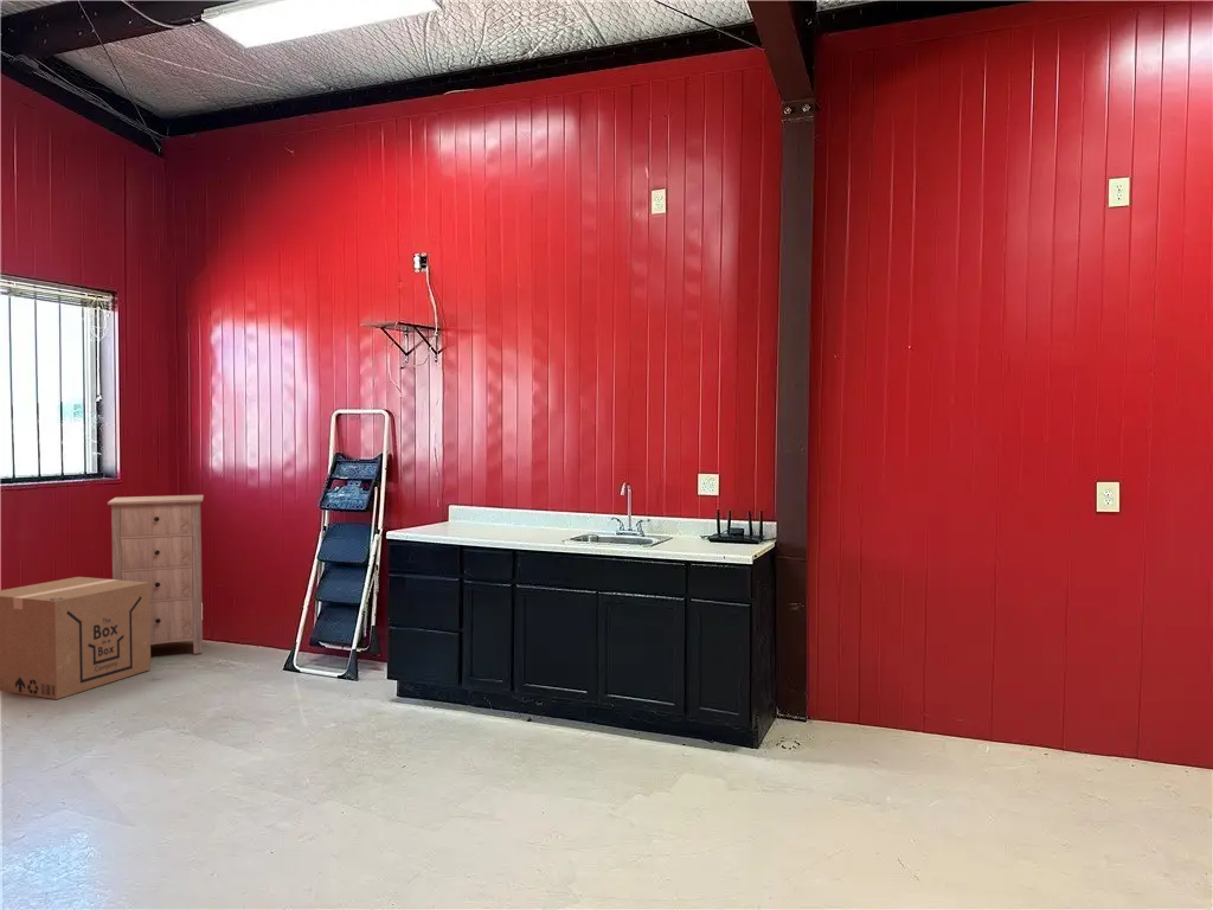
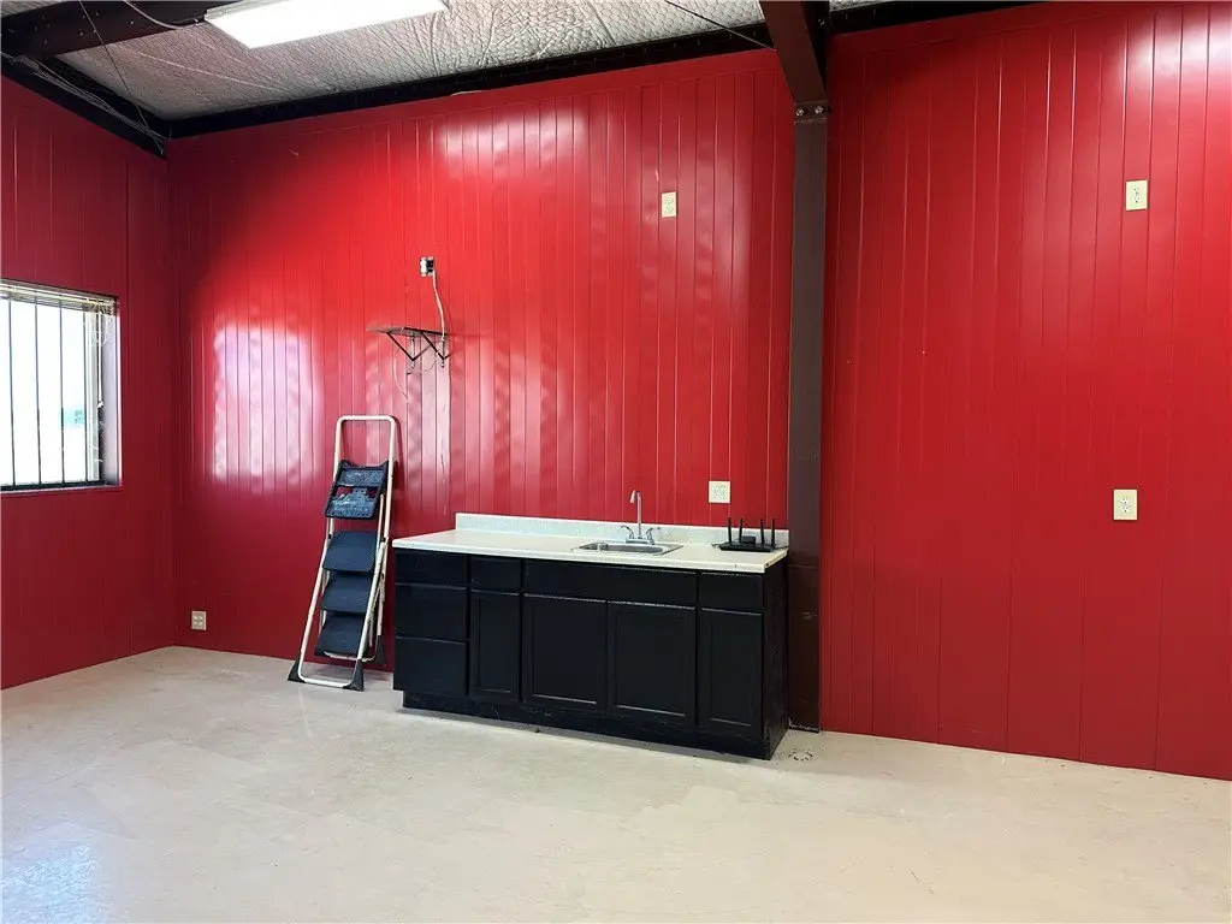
- cardboard box (68, 633)
- storage cabinet (159, 575)
